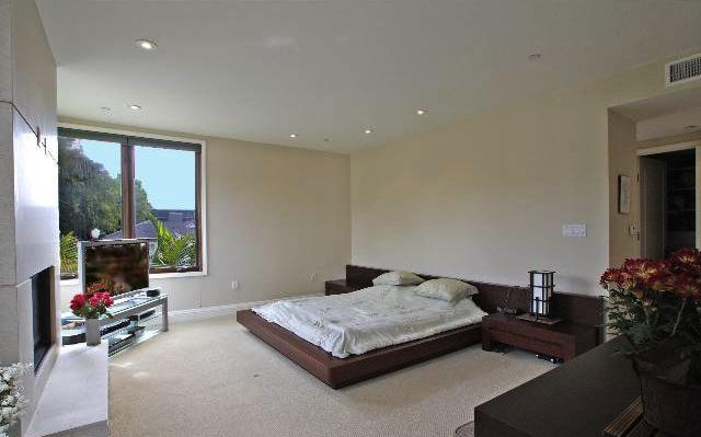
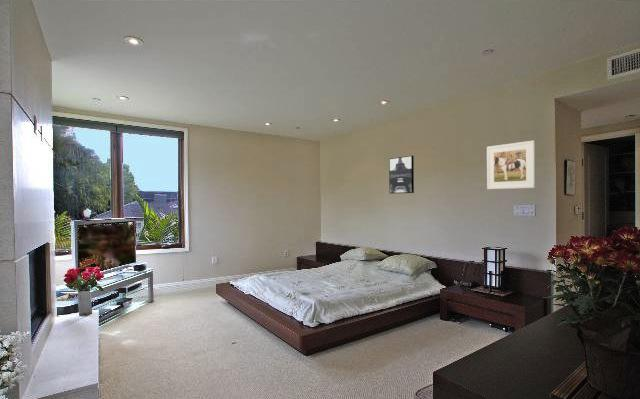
+ wall art (401, 175)
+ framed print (509, 166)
